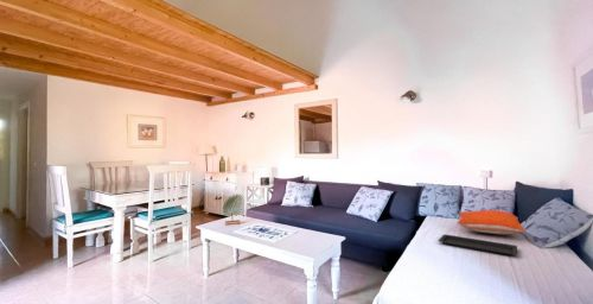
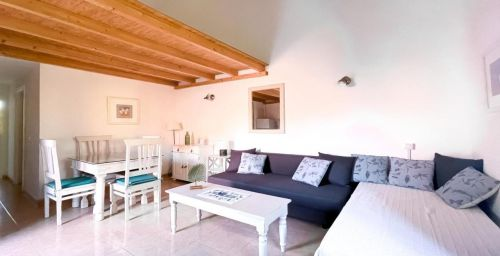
- serving tray (476, 245)
- pillow (487, 221)
